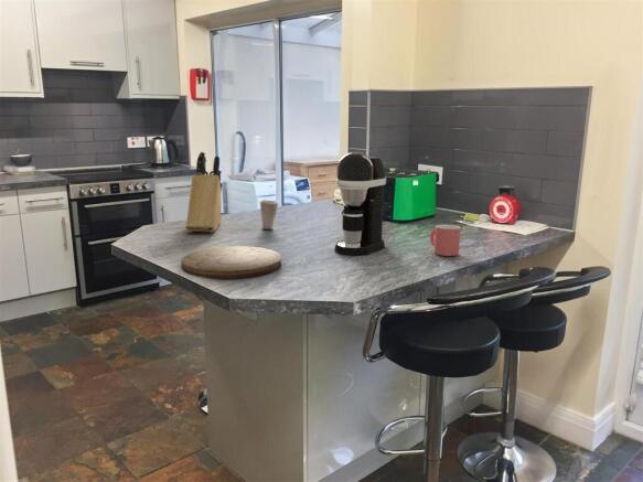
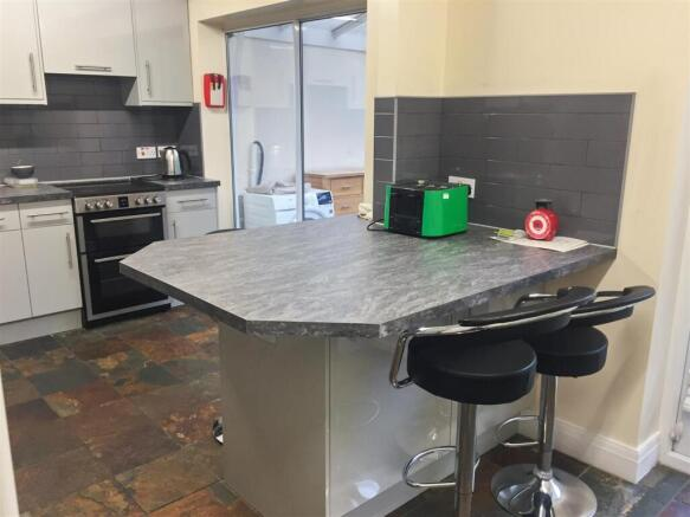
- coffee maker (361, 201)
- cup (269, 214)
- knife block (205, 190)
- cutting board (232, 260)
- mug (443, 239)
